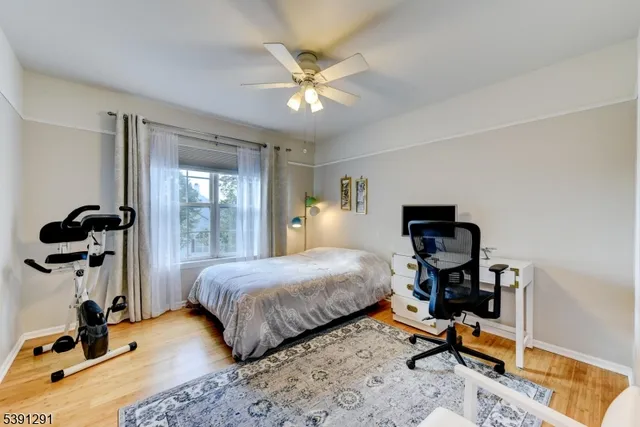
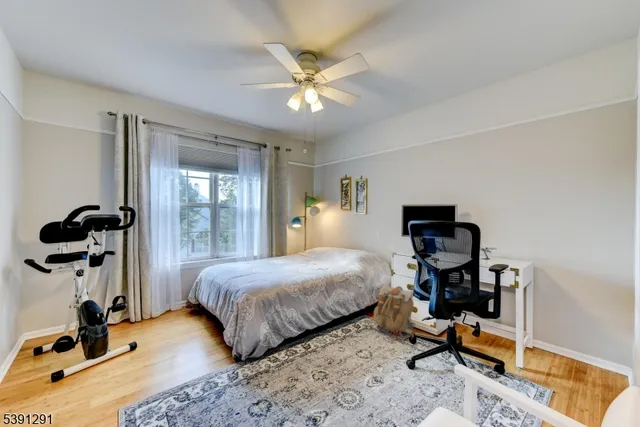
+ backpack (393, 309)
